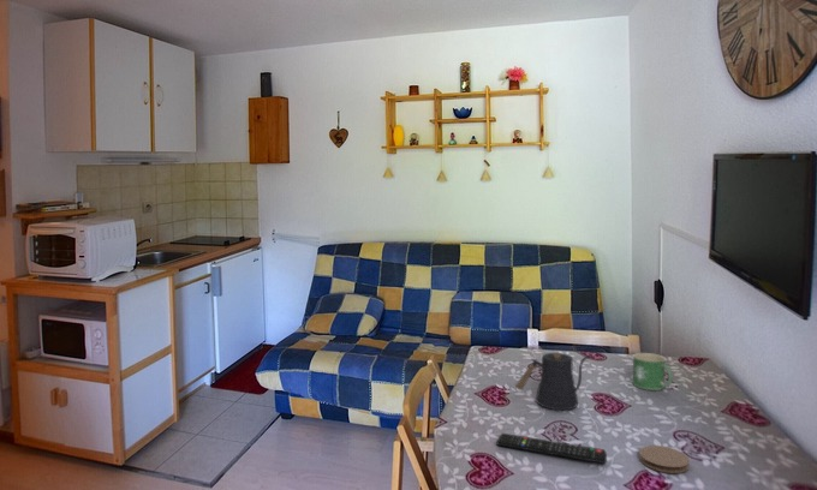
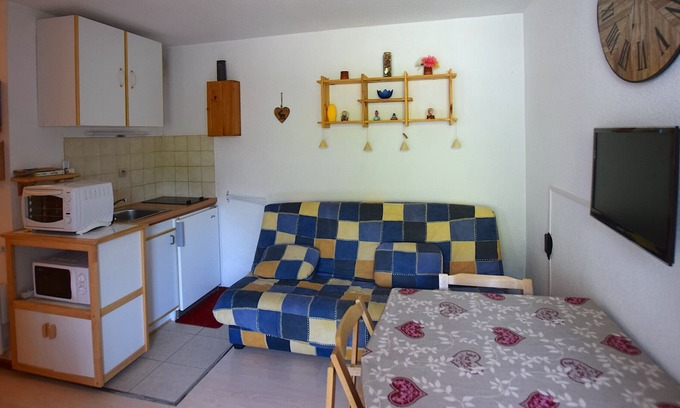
- kettle (554, 380)
- mug (652, 372)
- remote control (550, 448)
- coaster (663, 458)
